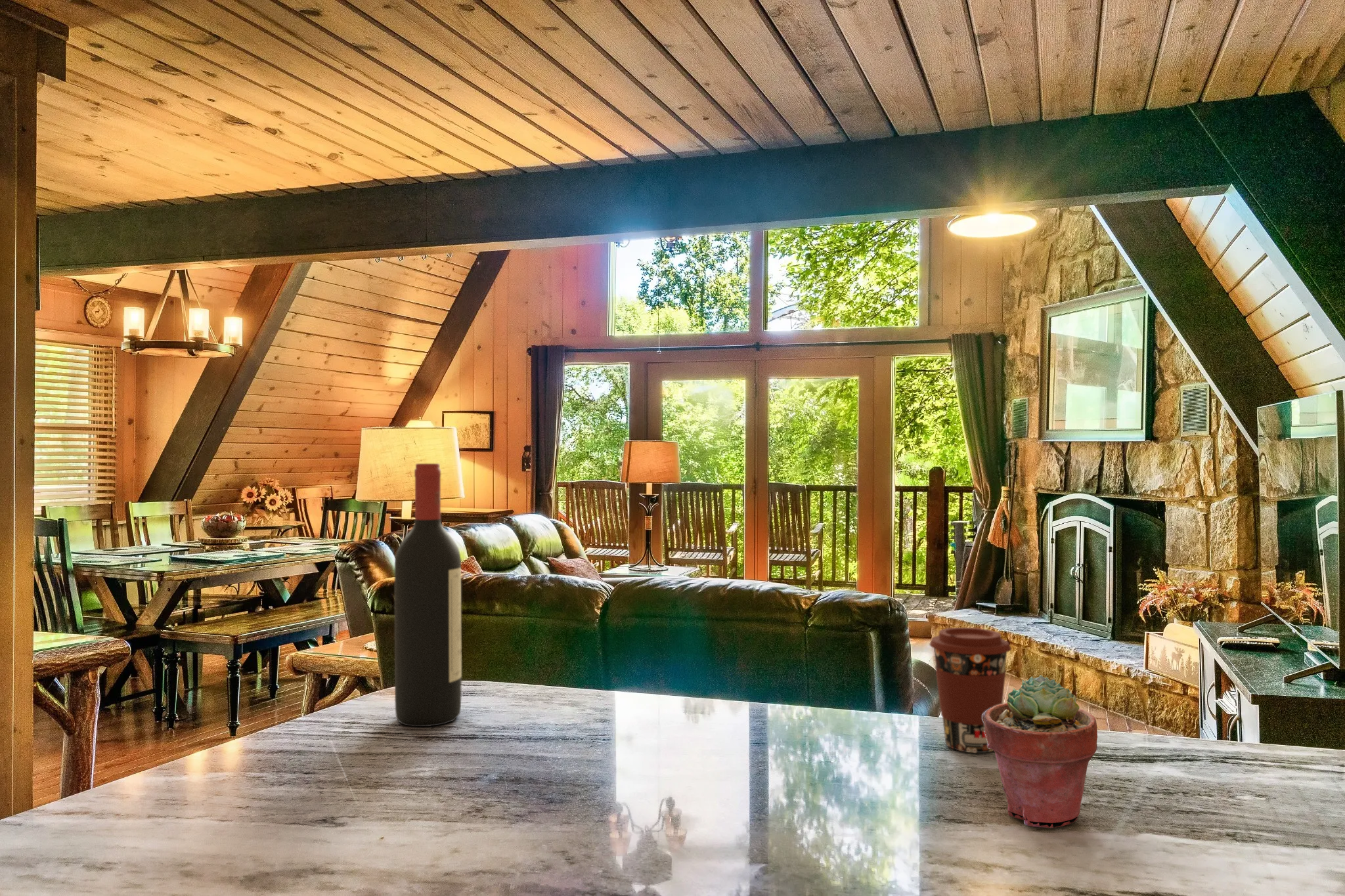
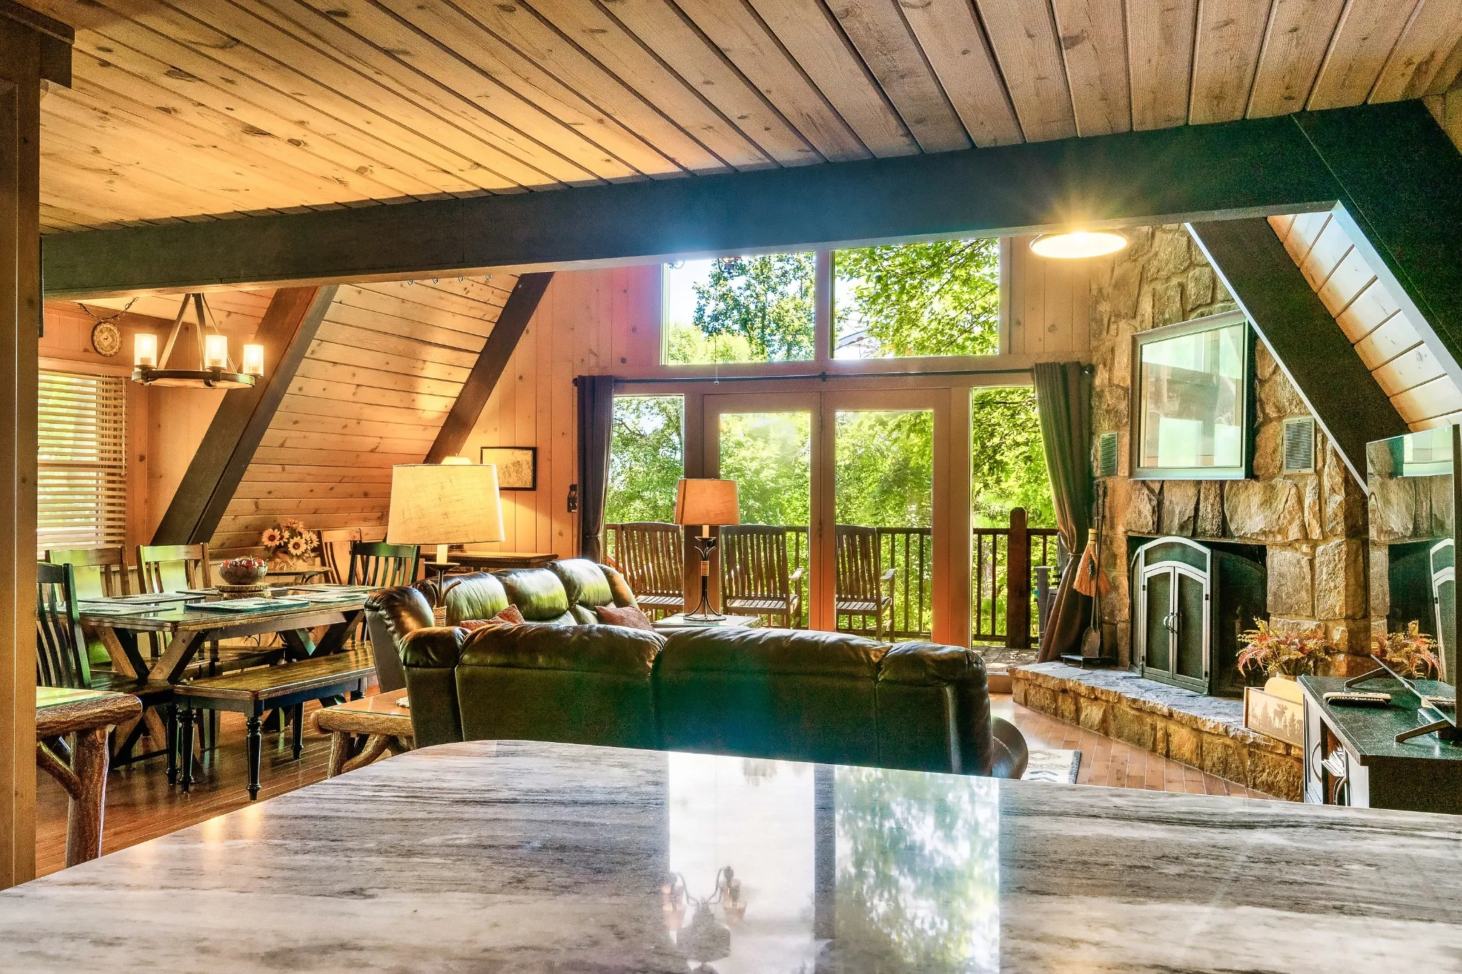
- coffee cup (970, 689)
- wine bottle (428, 591)
- potted succulent (1040, 744)
